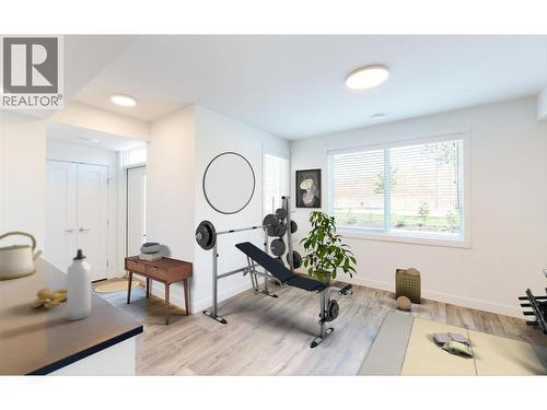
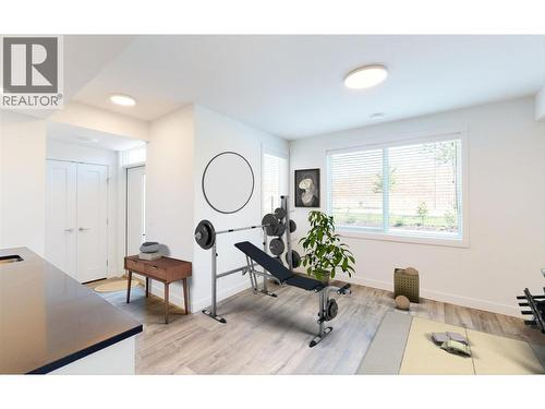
- banana (57, 295)
- water bottle (79, 282)
- kettle (19, 253)
